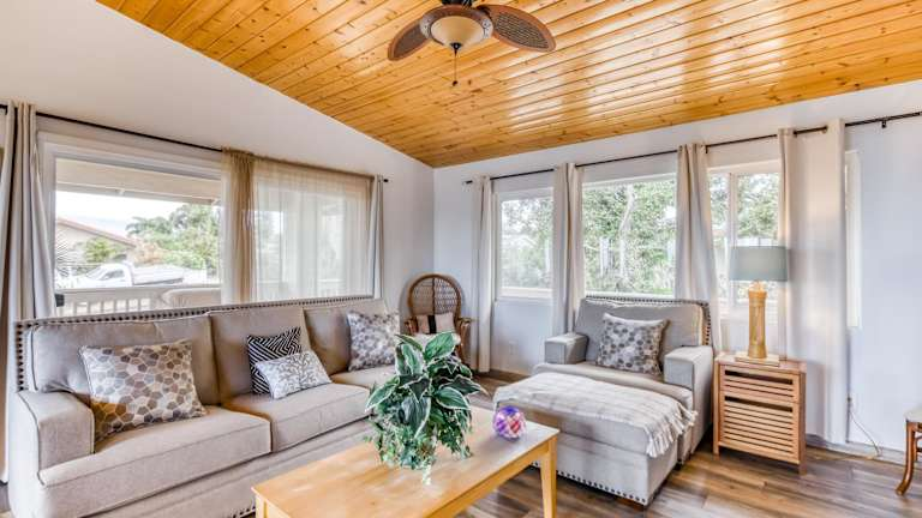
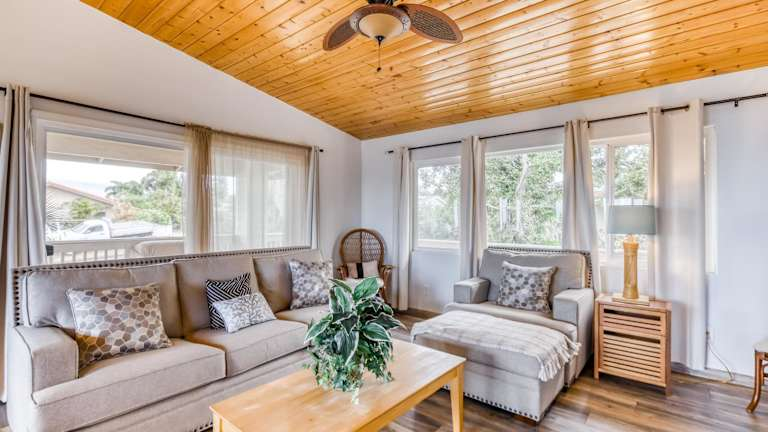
- decorative orb (509, 421)
